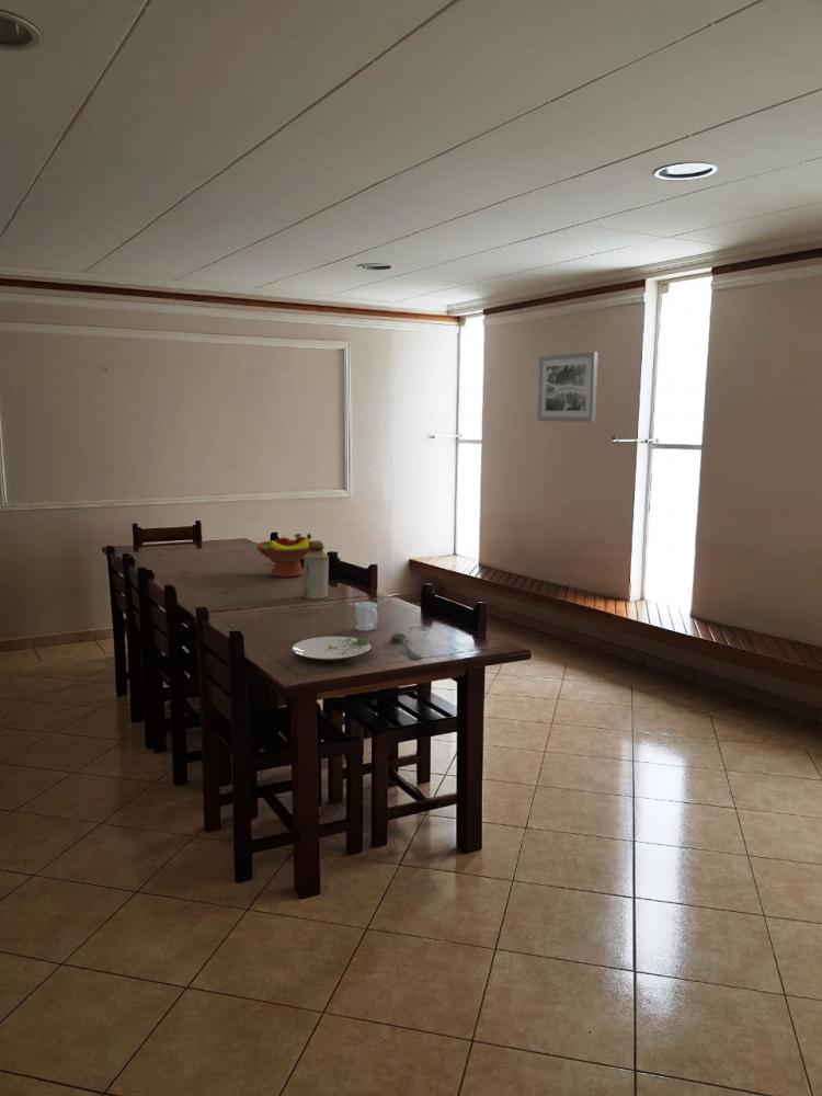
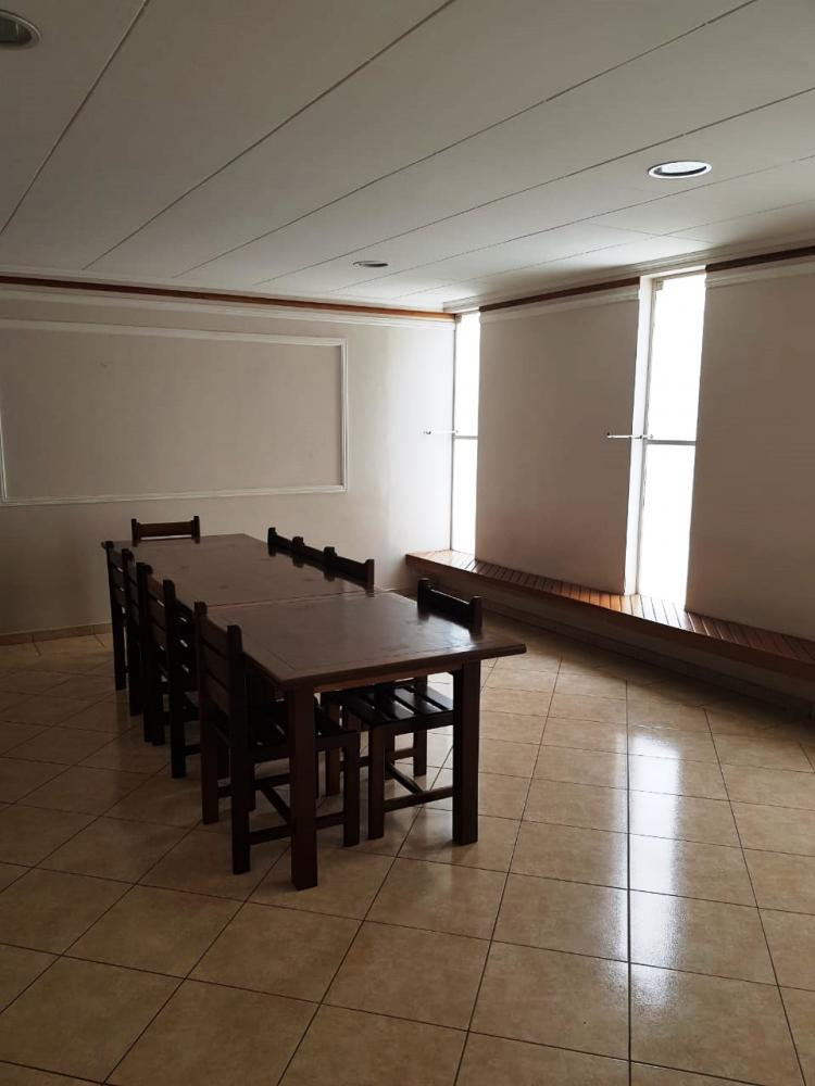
- bottle (316, 568)
- wall art (566, 388)
- fruit bowl (287, 553)
- mug (368, 617)
- spoon (404, 642)
- plate (331, 651)
